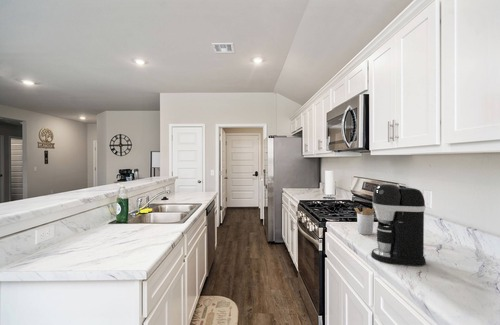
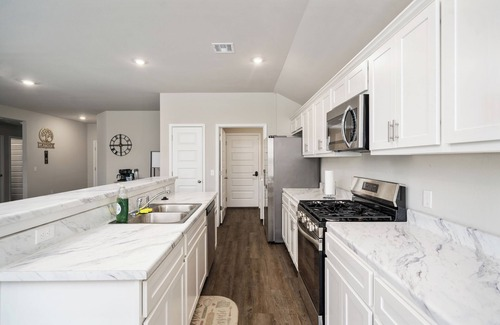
- utensil holder (366, 219)
- coffee maker (397, 221)
